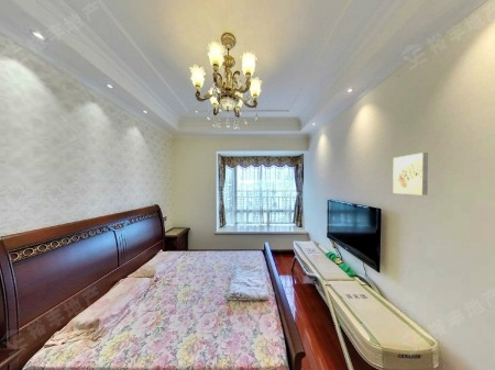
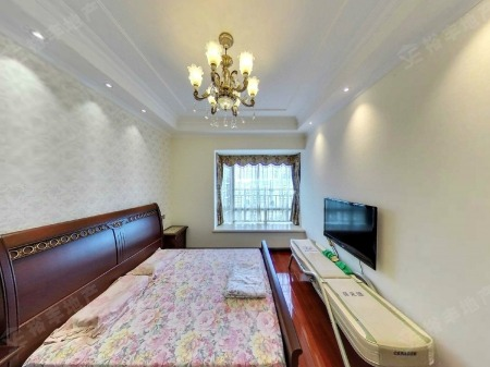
- wall art (408, 175)
